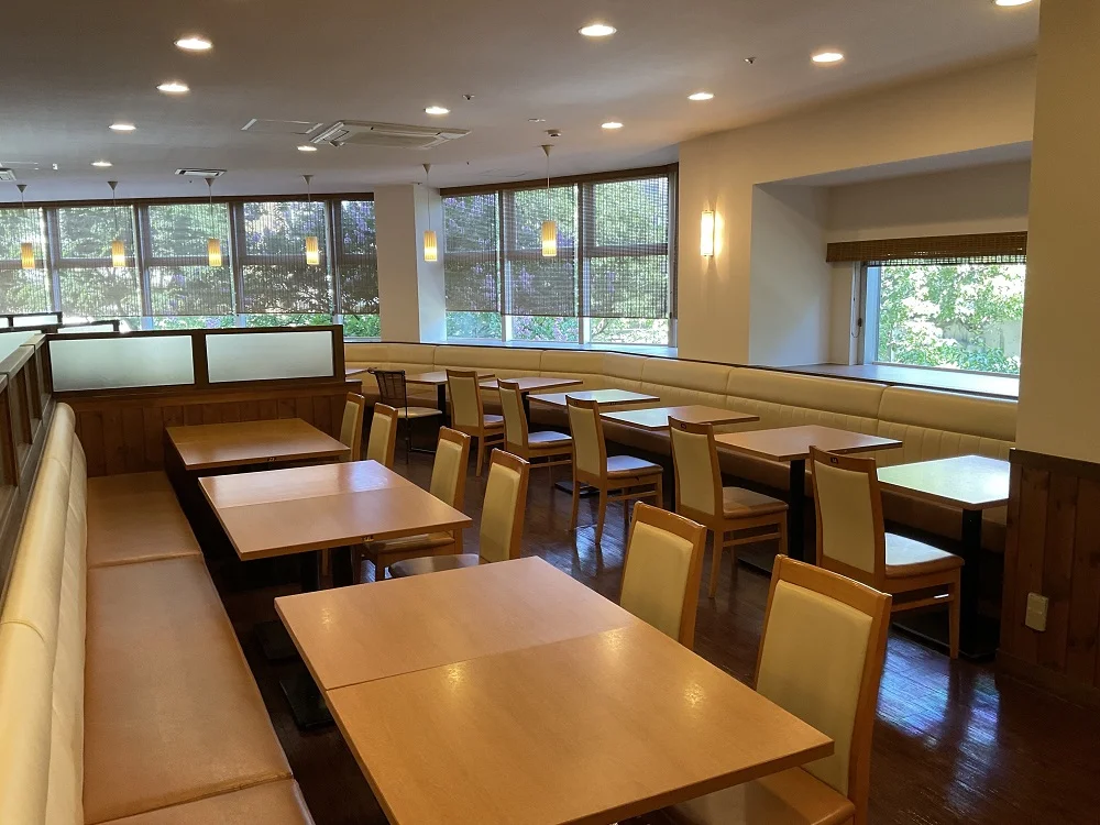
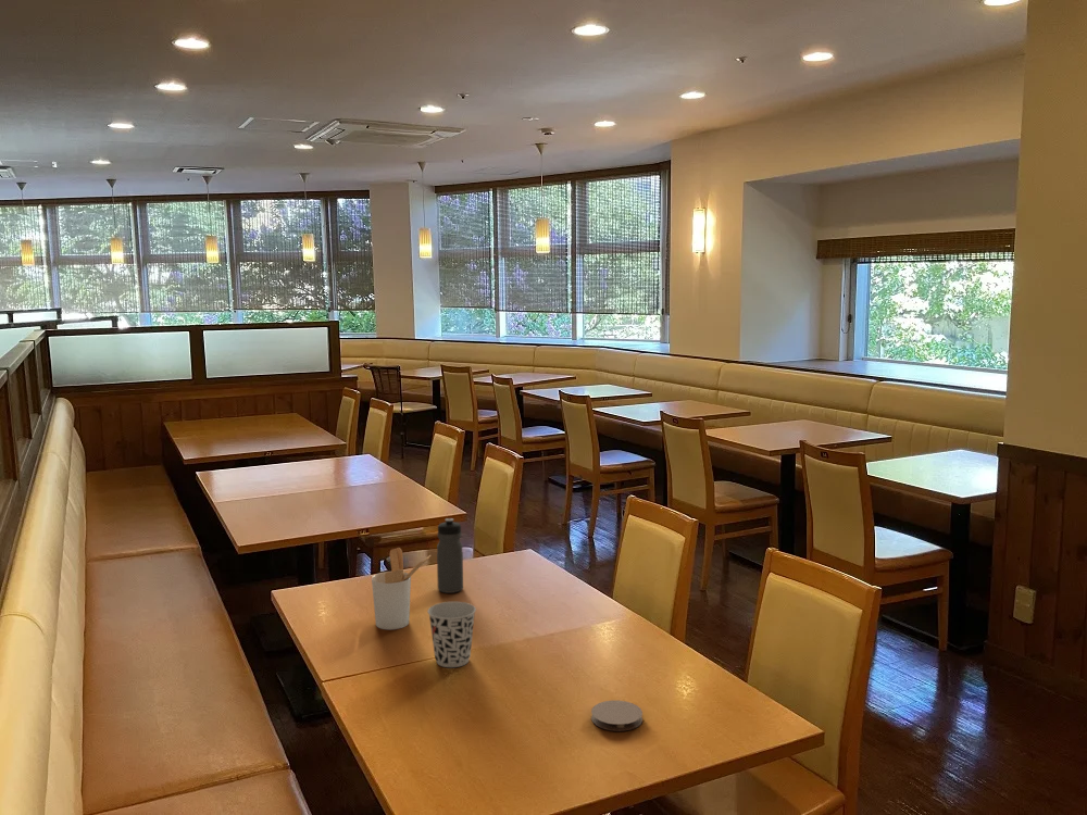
+ cup (452, 635)
+ coaster (616, 715)
+ utensil holder (401, 589)
+ water bottle (449, 554)
